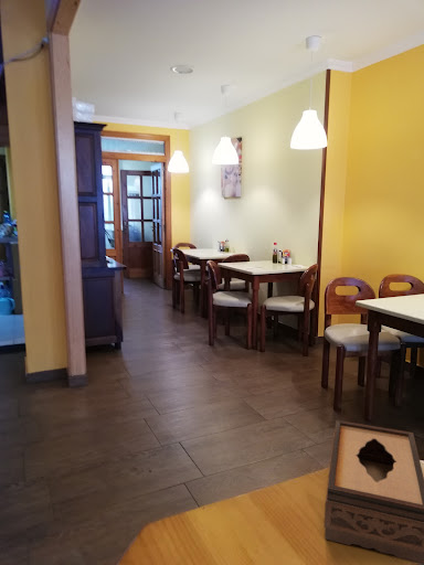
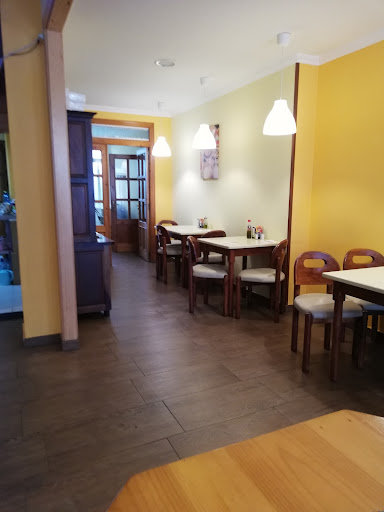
- tissue box (373, 480)
